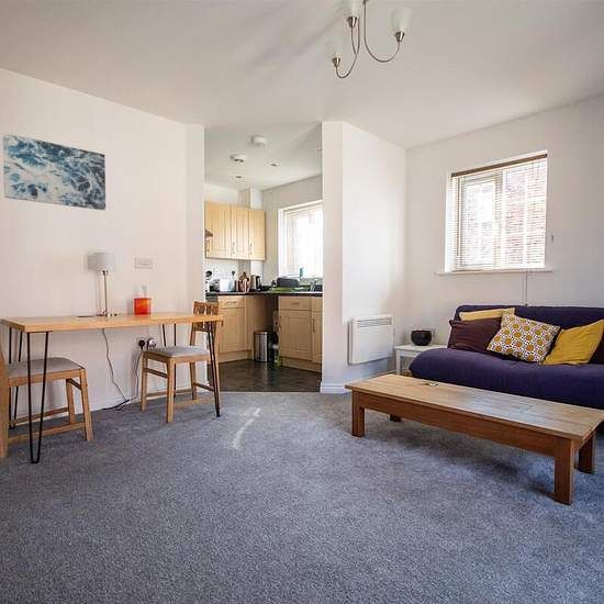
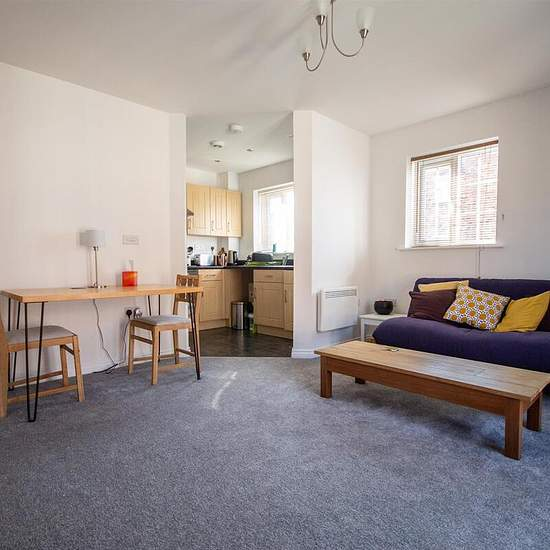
- wall art (57, 175)
